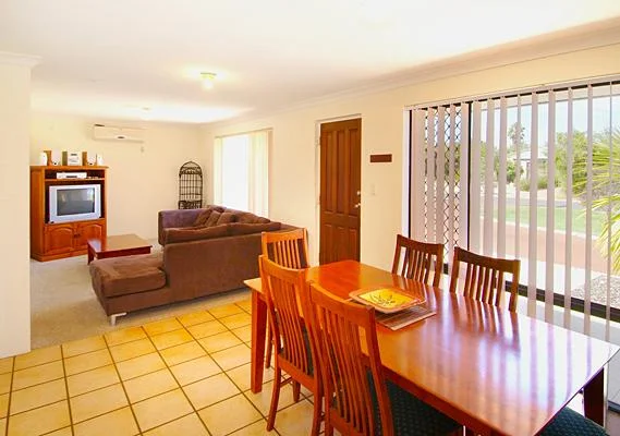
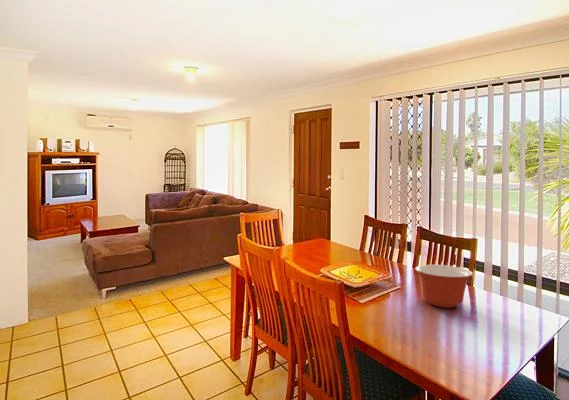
+ mixing bowl (442, 286)
